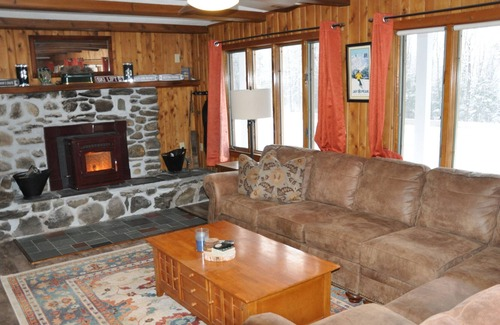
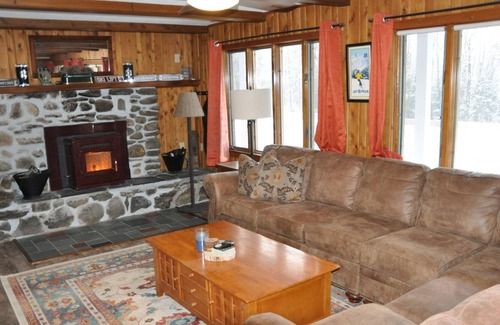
+ floor lamp (190, 151)
